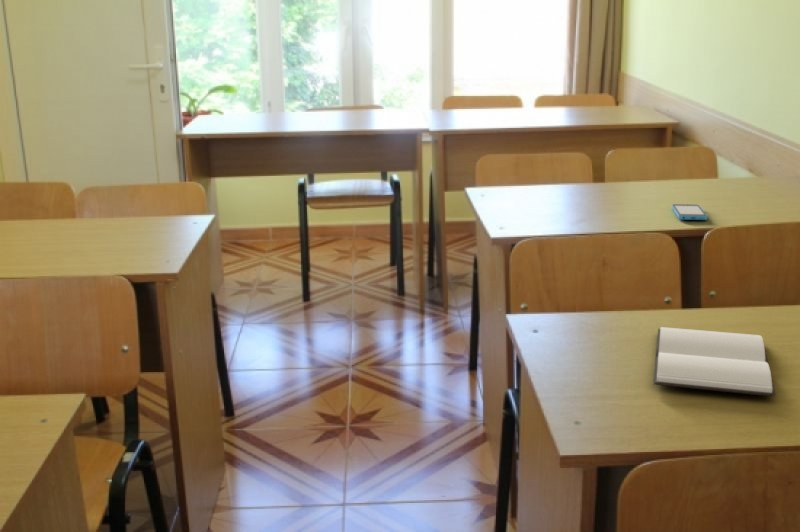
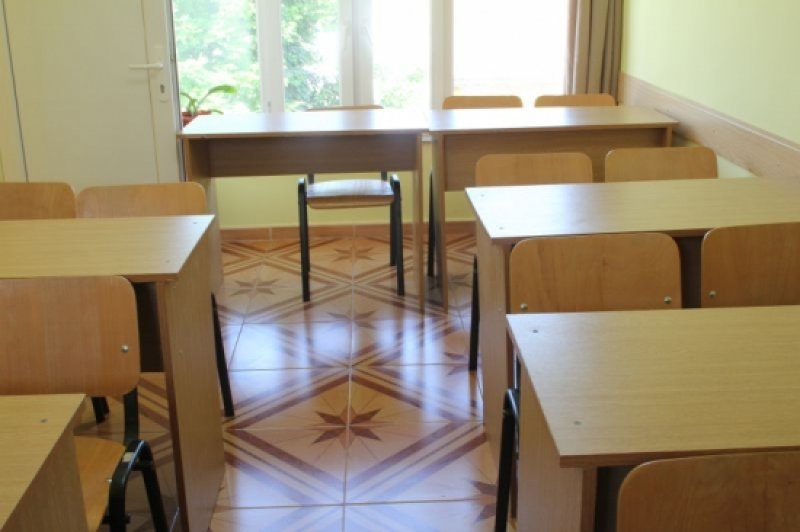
- book (711, 356)
- smartphone (688, 211)
